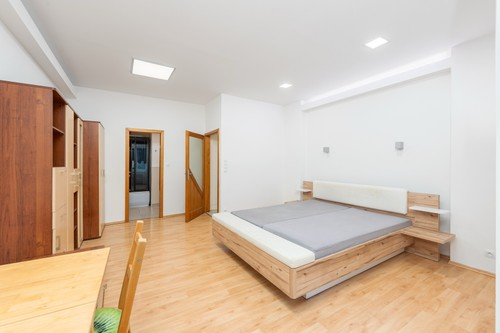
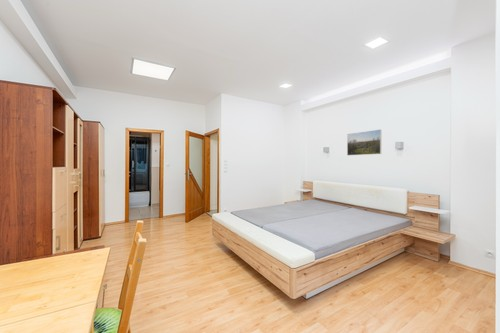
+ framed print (363, 143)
